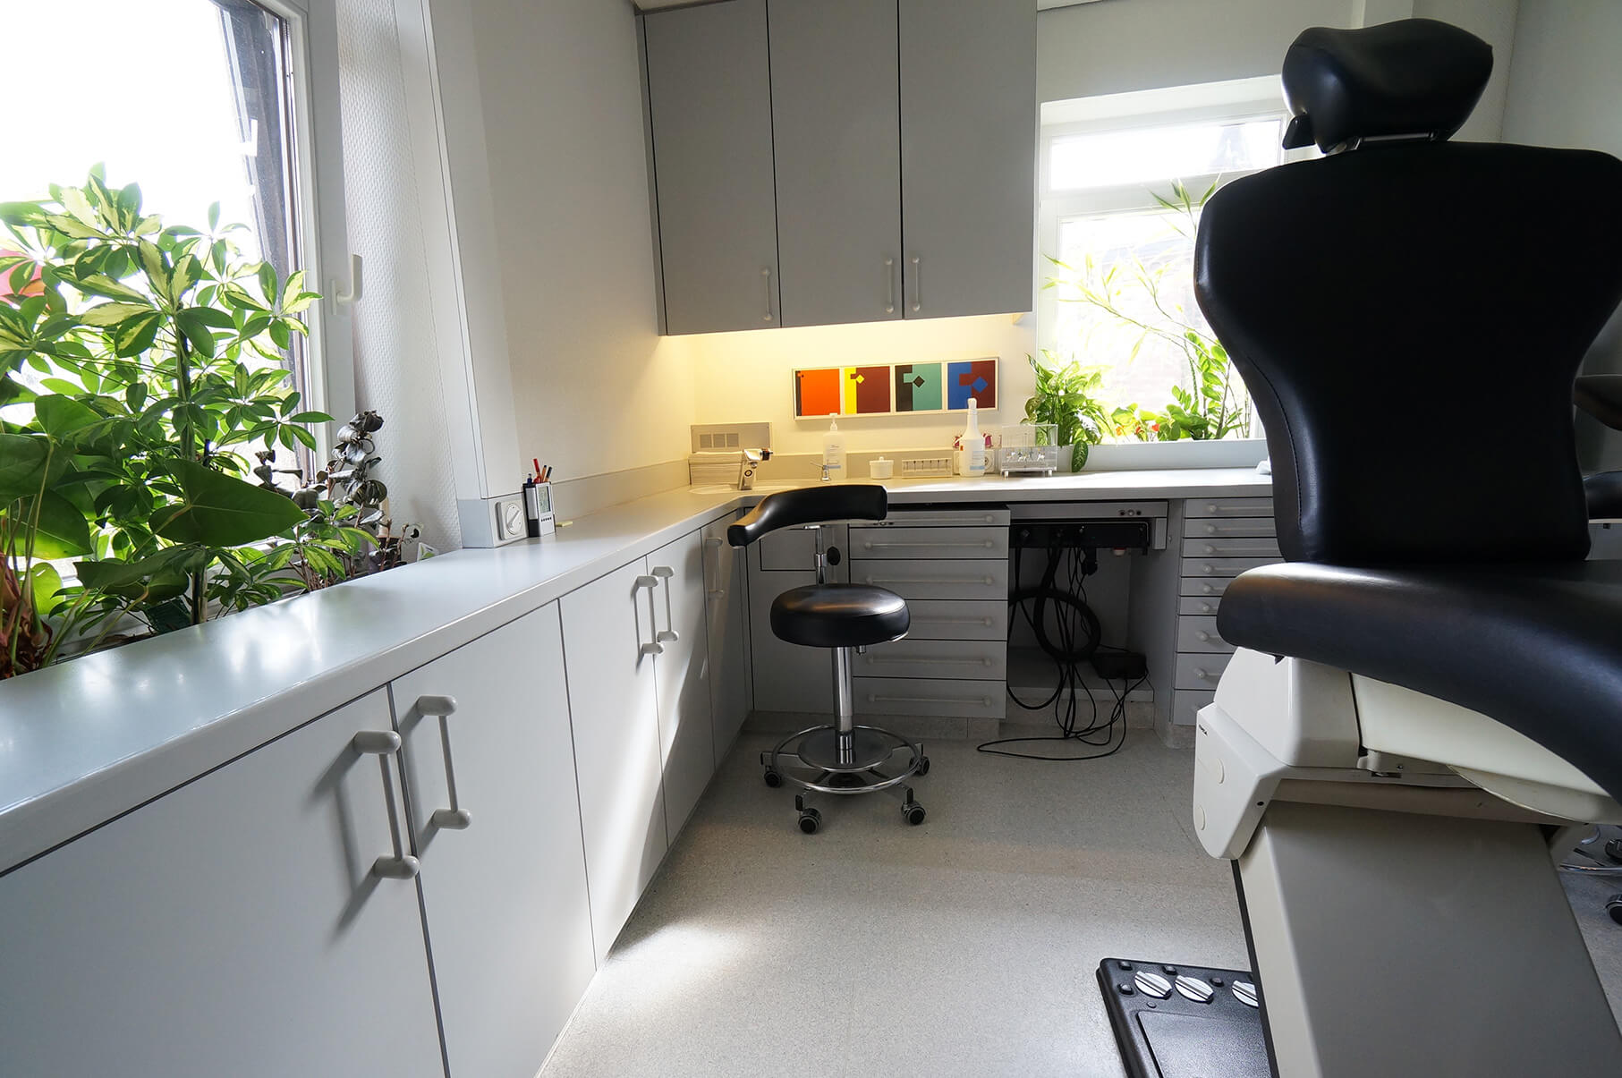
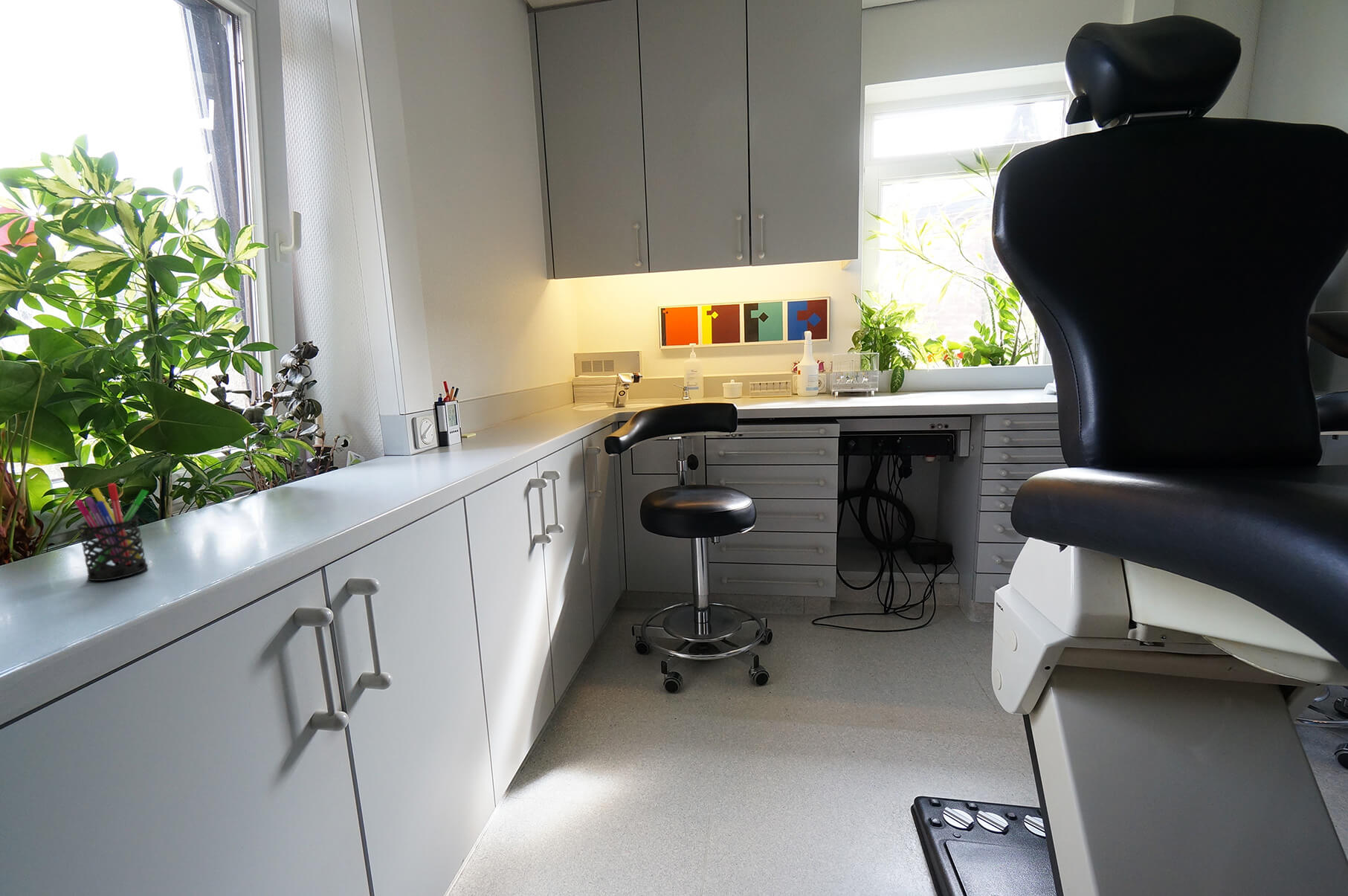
+ pen holder (117, 526)
